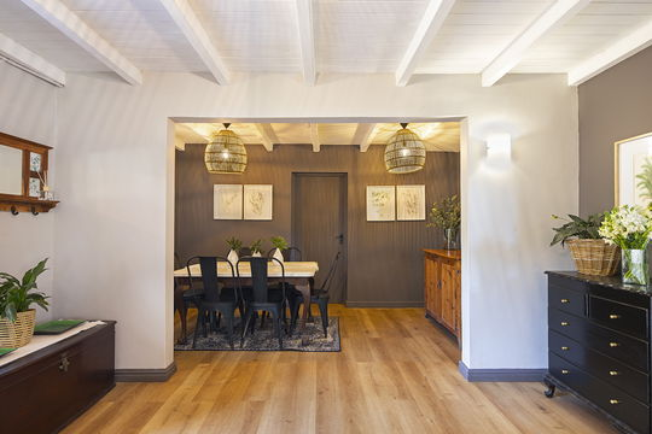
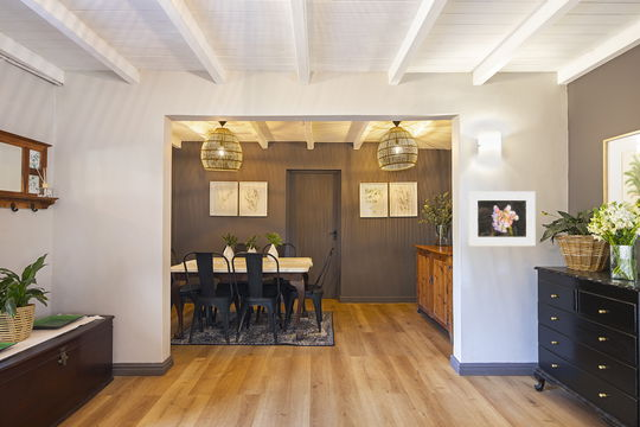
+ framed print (501, 218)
